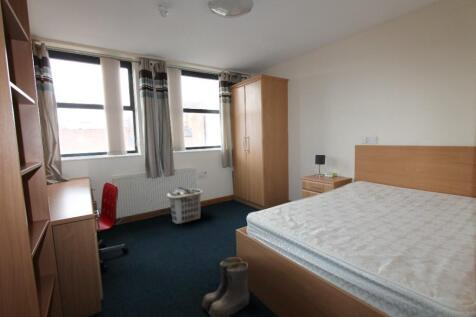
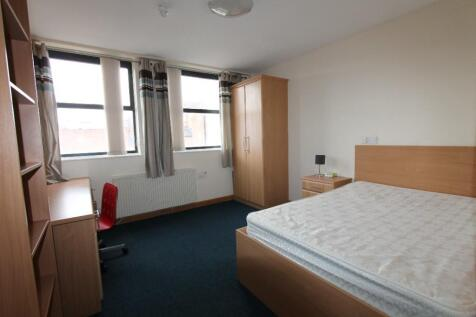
- boots (225, 285)
- clothes hamper (185, 203)
